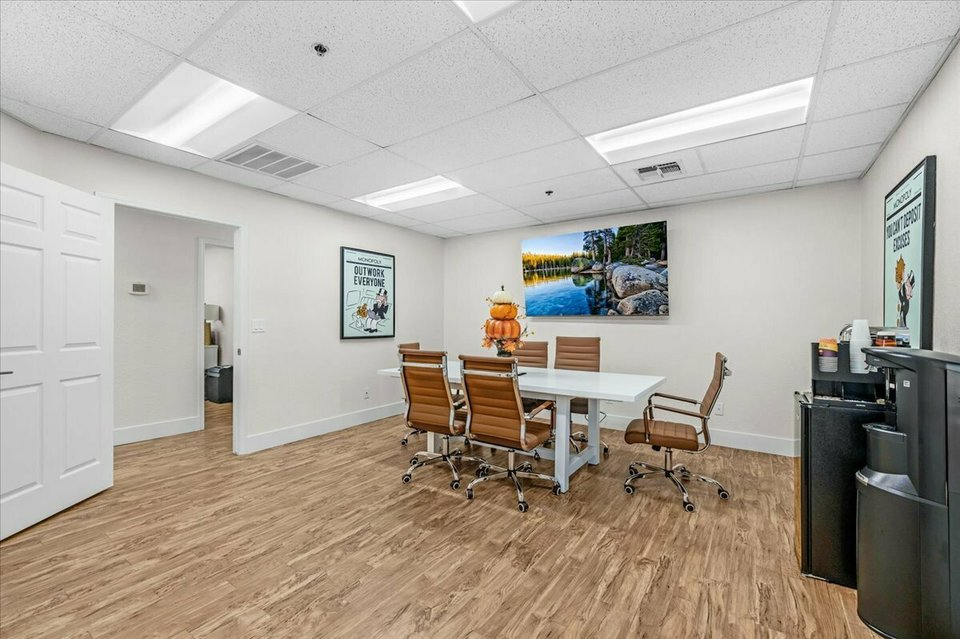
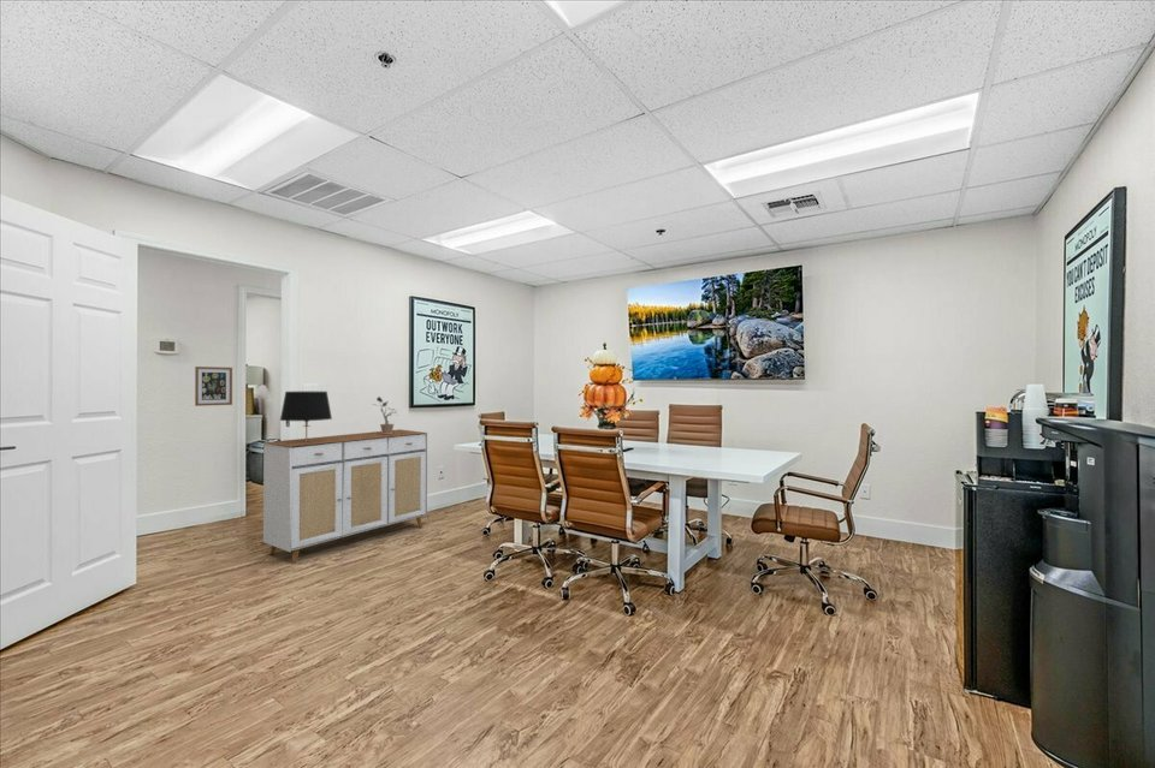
+ potted plant (386, 415)
+ wall art (214, 386)
+ sideboard (353, 488)
+ table lamp (306, 416)
